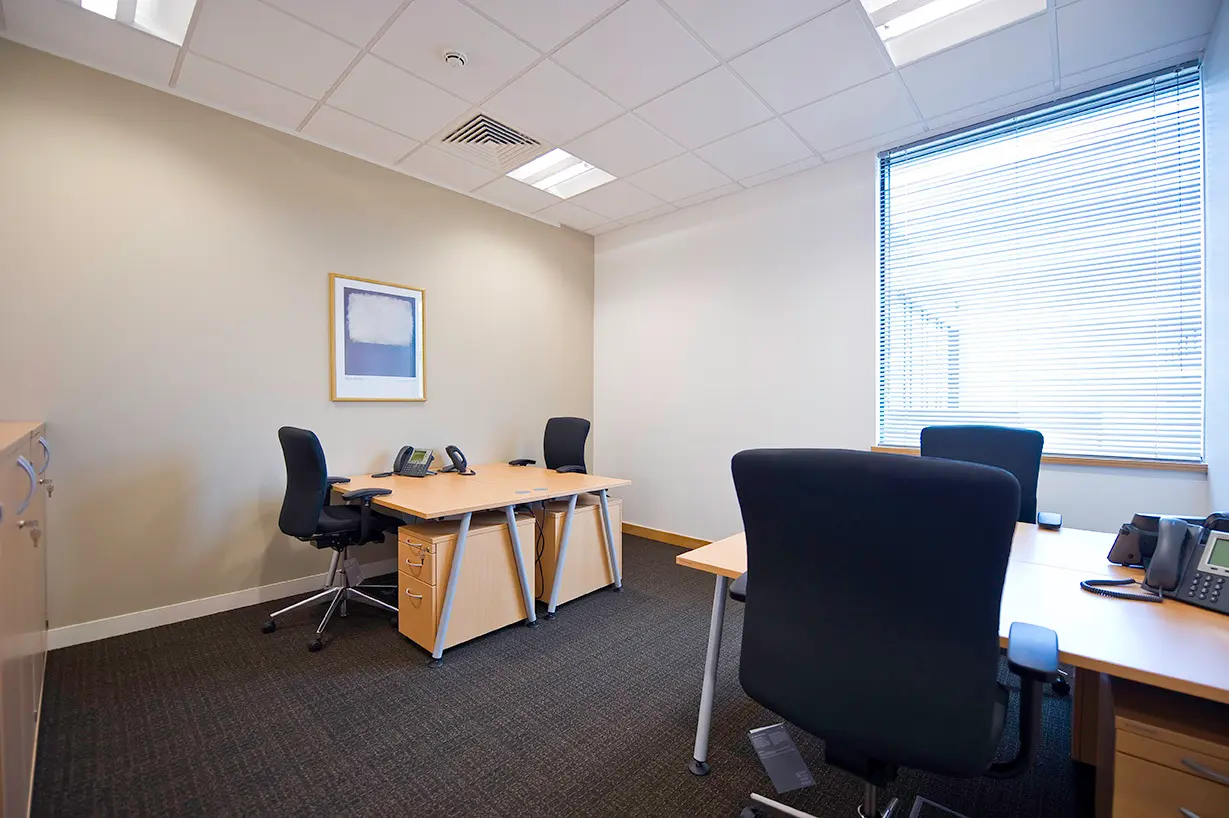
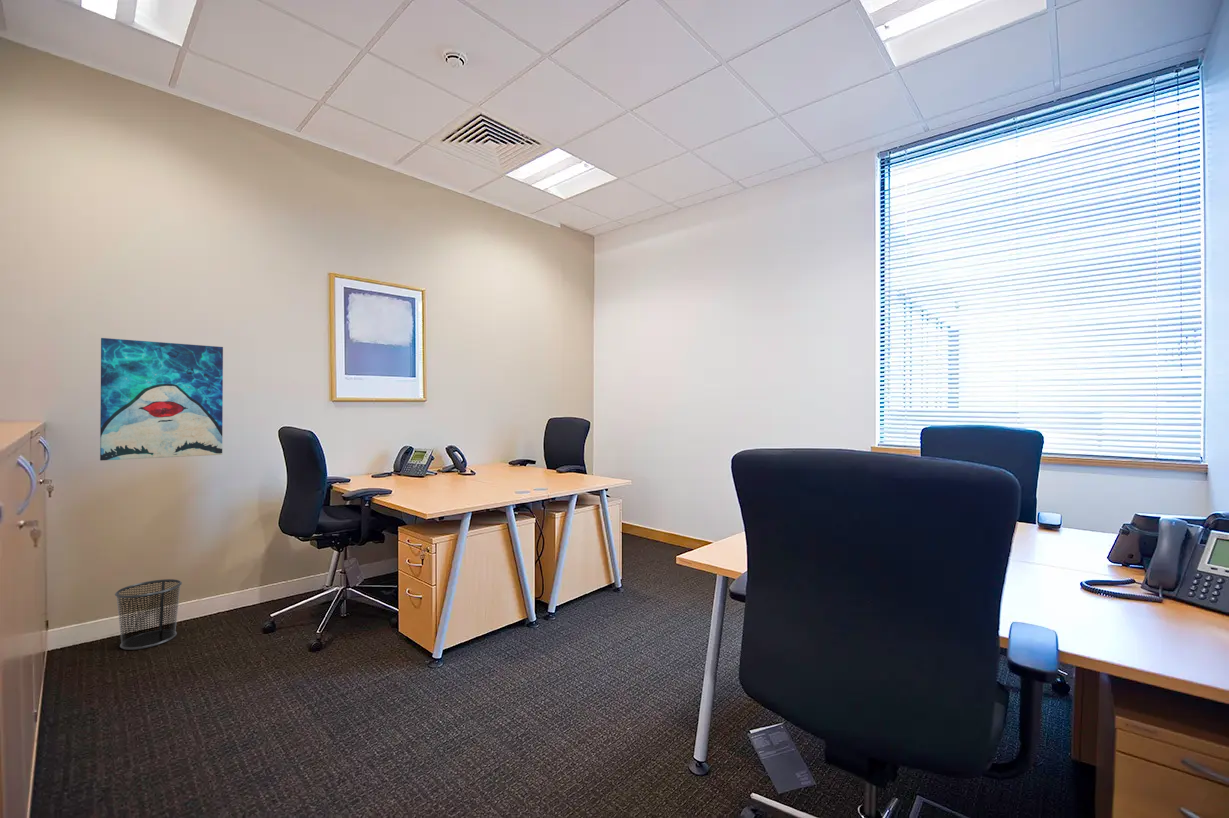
+ waste bin (149, 613)
+ wall art (165, 400)
